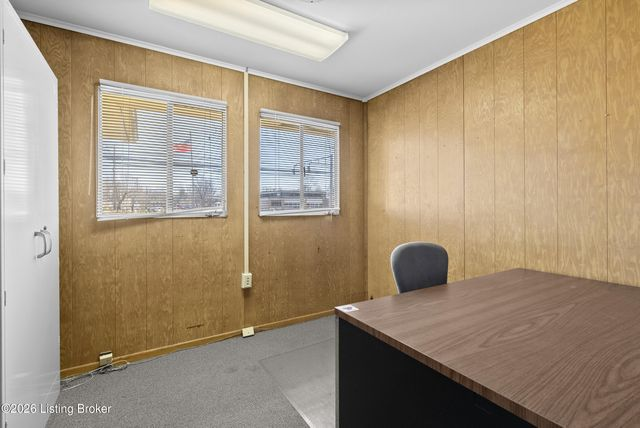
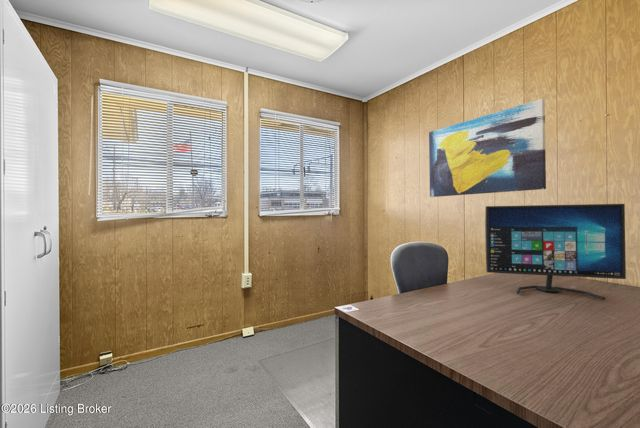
+ computer monitor (549, 249)
+ wall art (478, 156)
